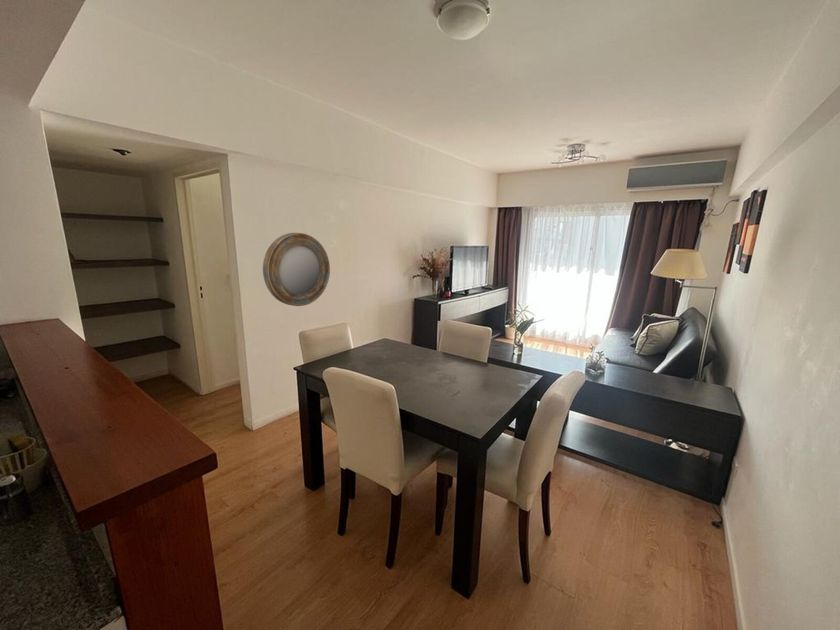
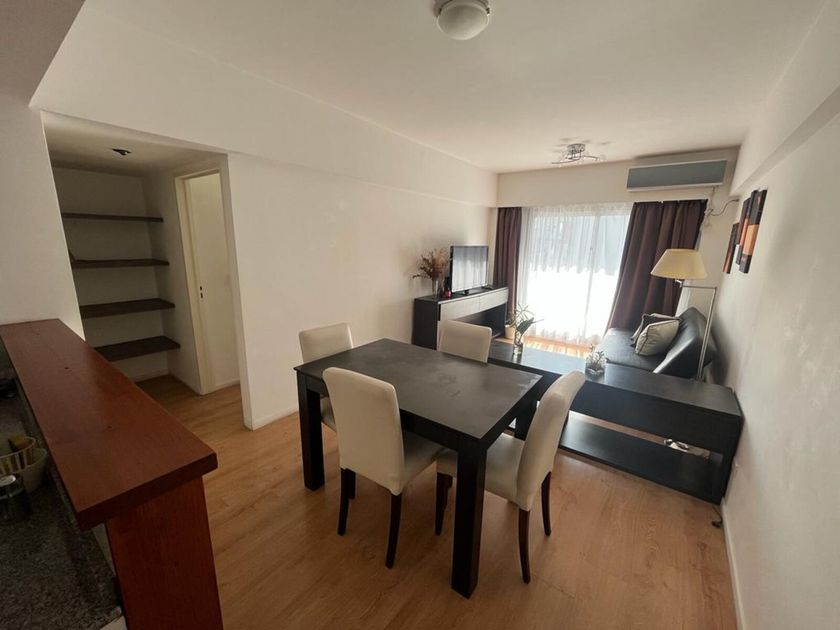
- home mirror (299, 270)
